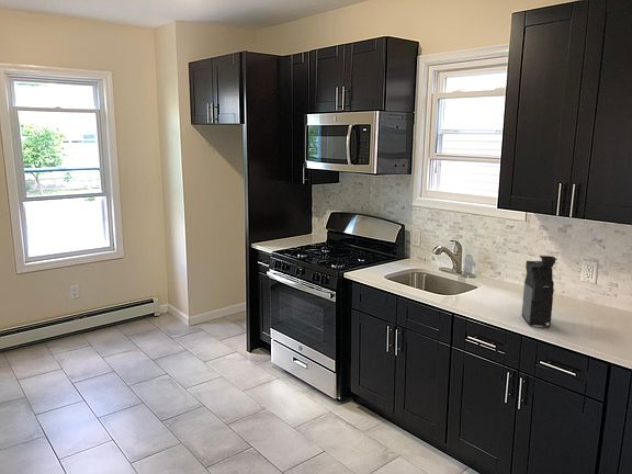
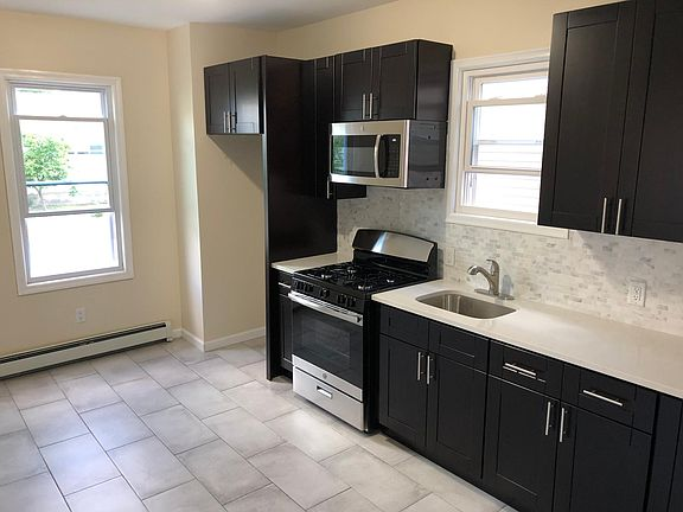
- coffee maker (539, 289)
